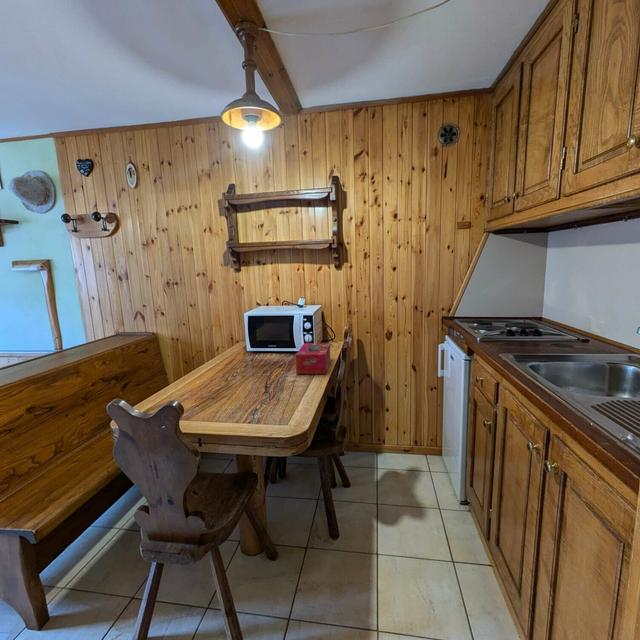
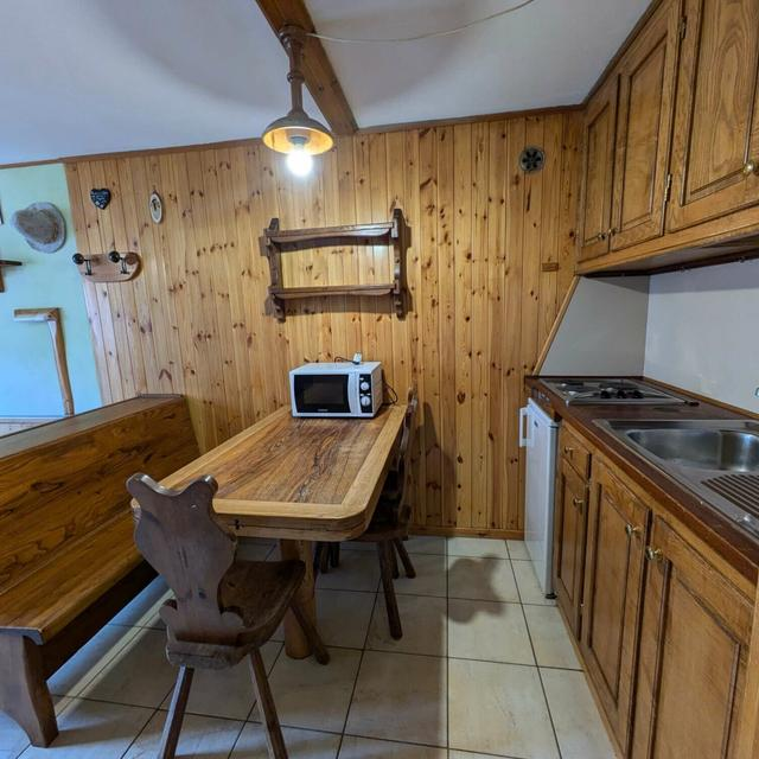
- tissue box (314, 357)
